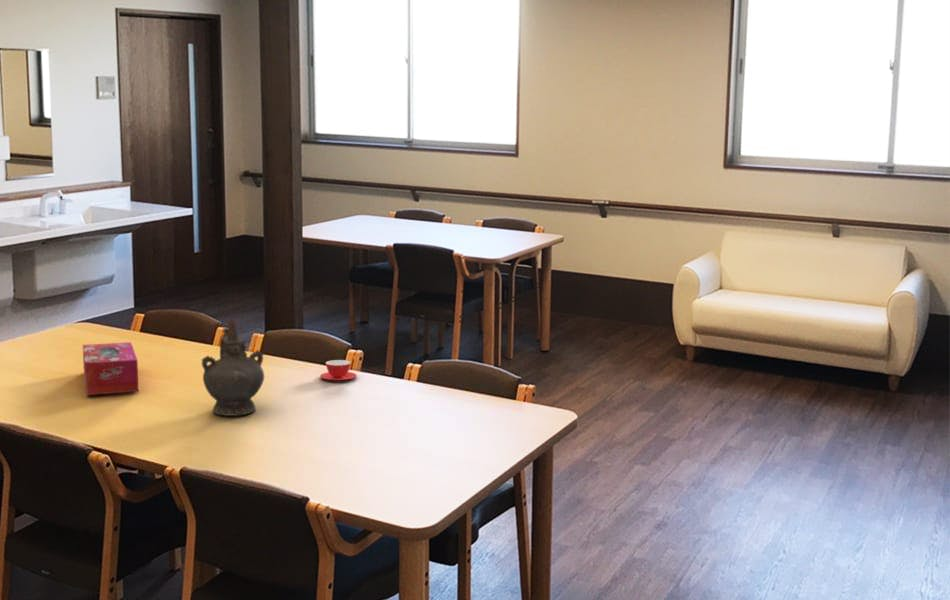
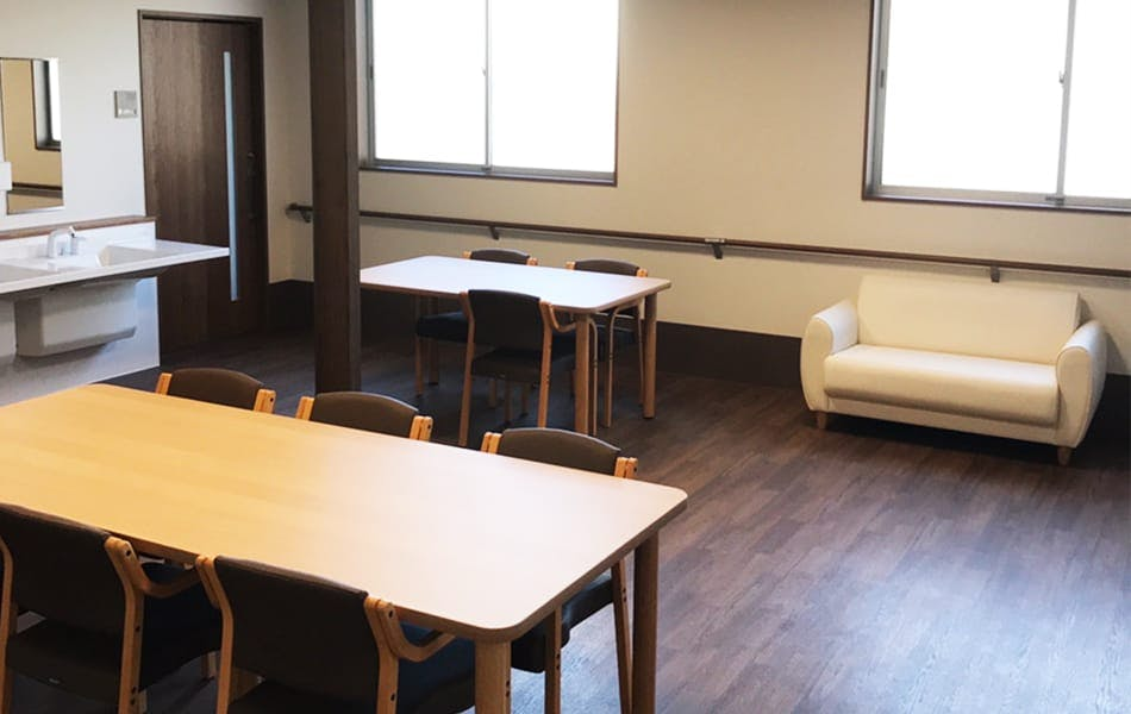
- ceremonial vessel (232, 364)
- teacup (338, 370)
- tissue box (109, 367)
